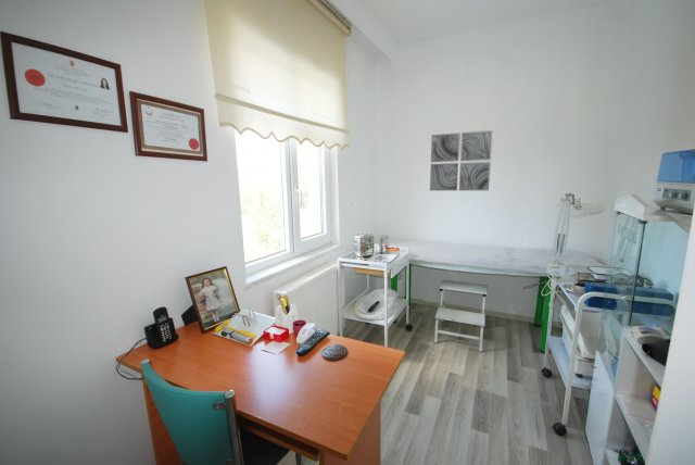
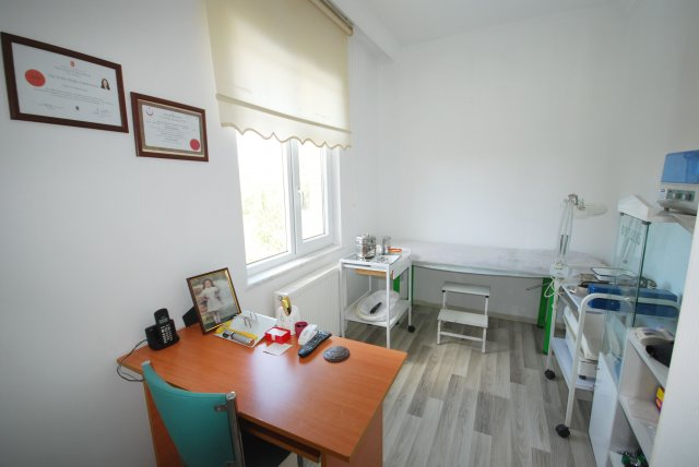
- wall art (458, 161)
